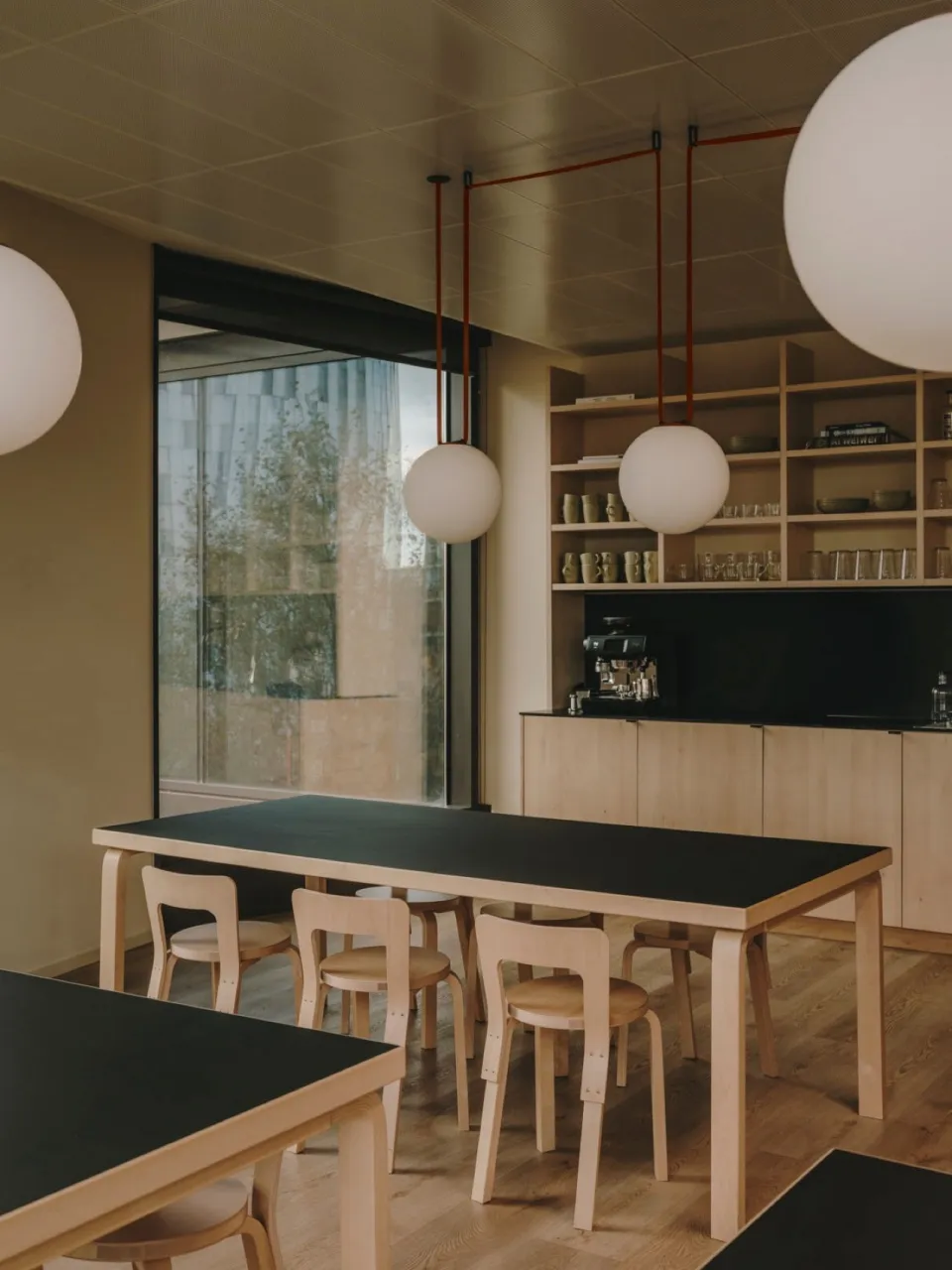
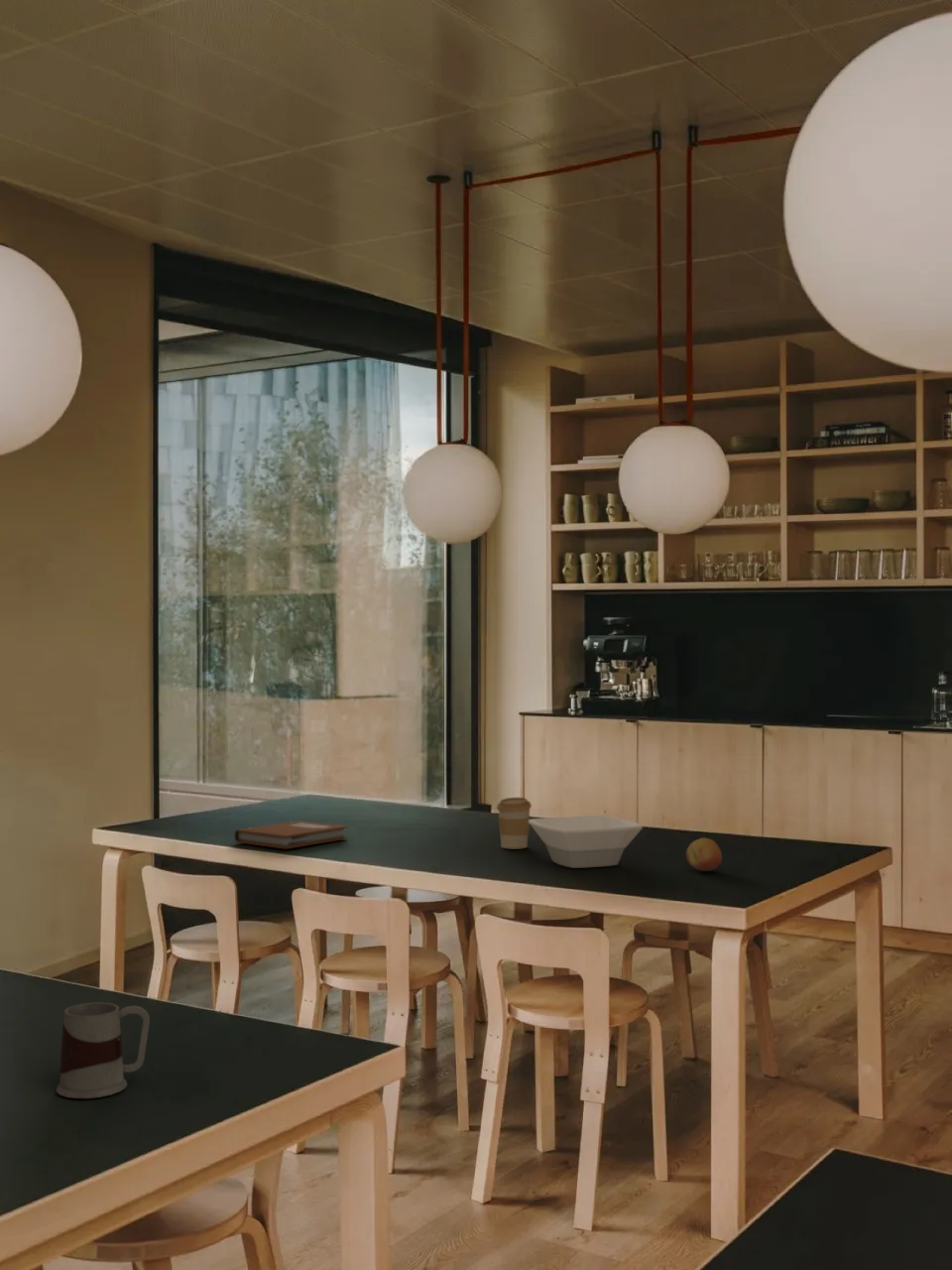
+ fruit (704, 854)
+ notebook (293, 833)
+ mug (103, 1047)
+ bowl (584, 842)
+ coffee cup (514, 823)
